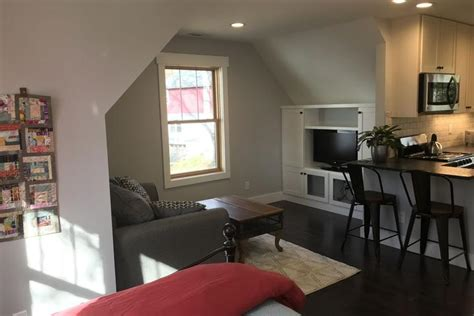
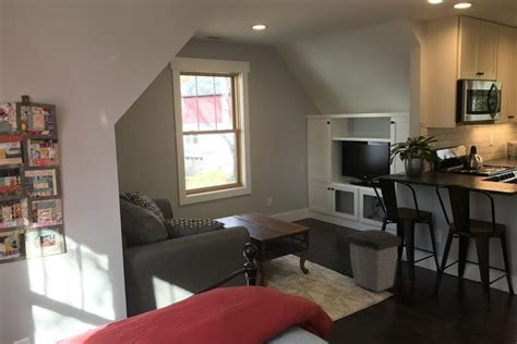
+ trash can (372, 259)
